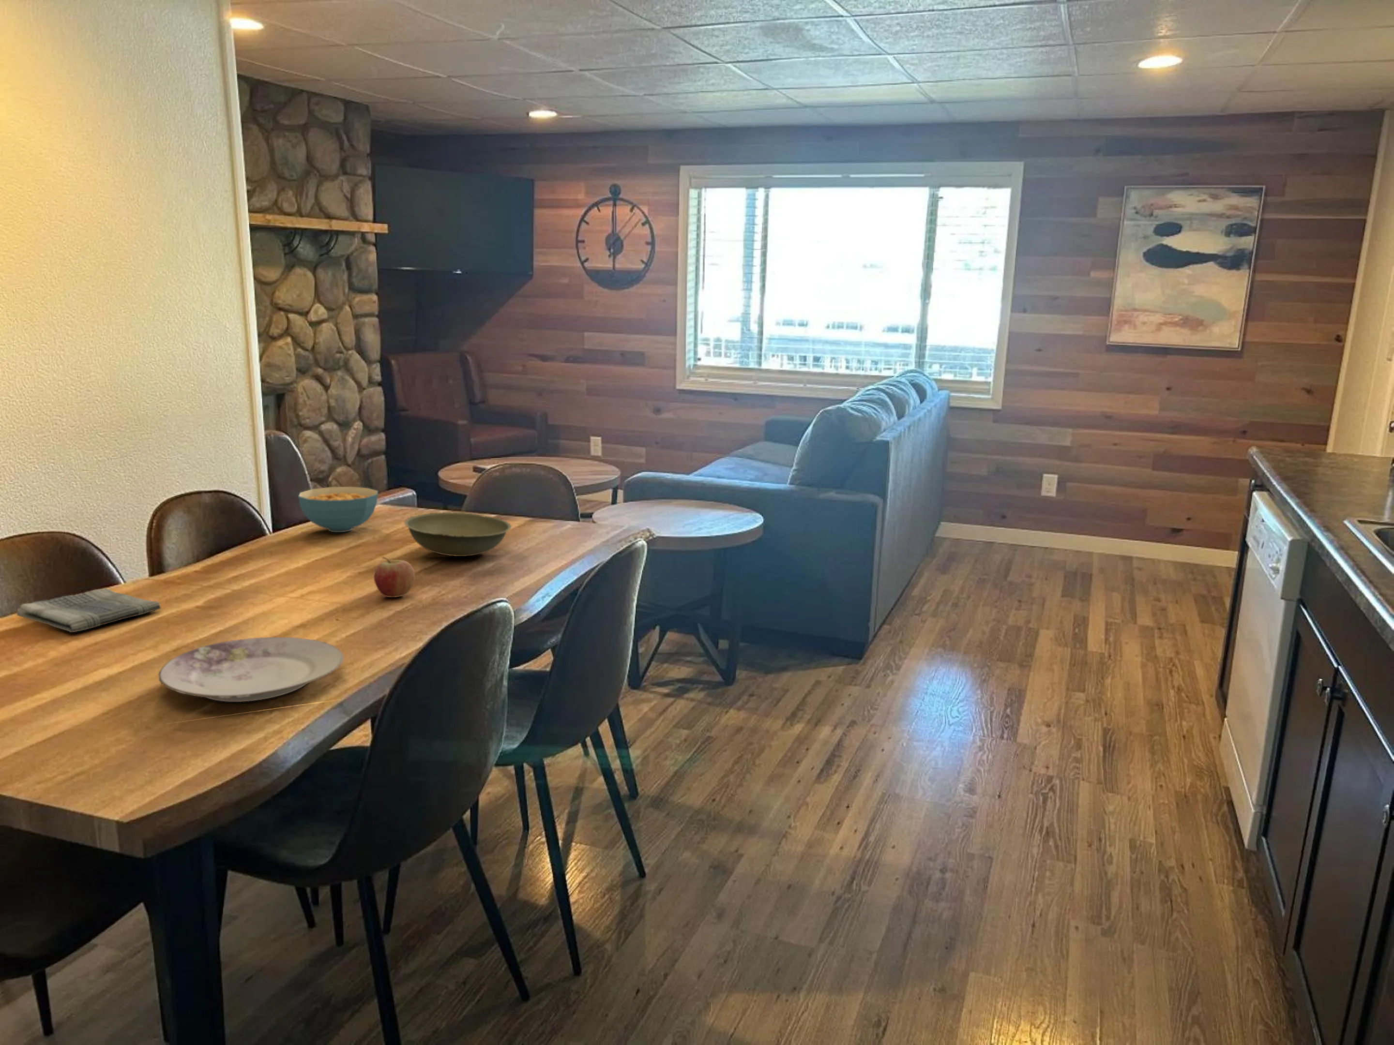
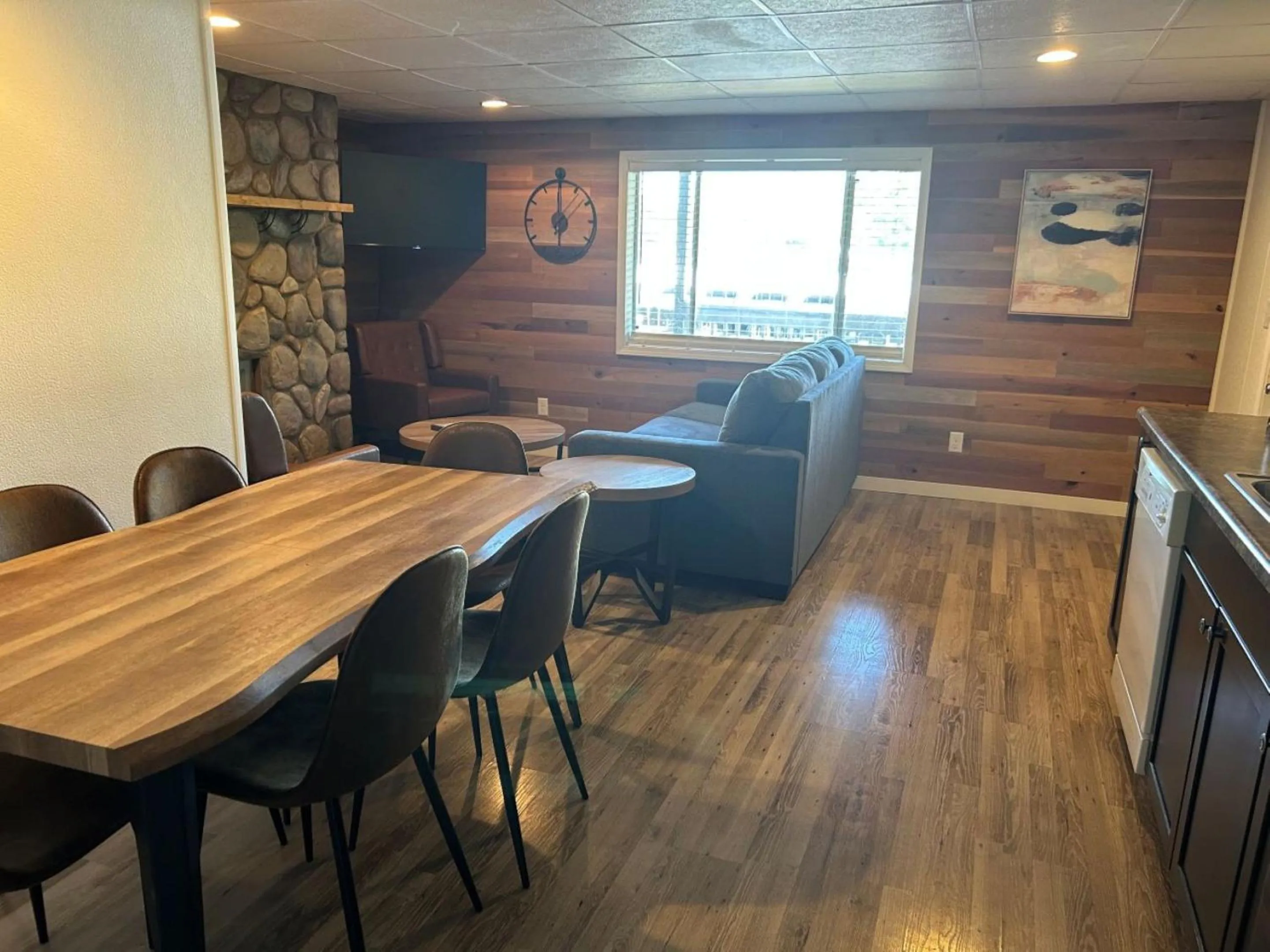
- plate (255, 672)
- bowl (459, 537)
- cereal bowl (339, 512)
- fruit (394, 576)
- dish towel (88, 606)
